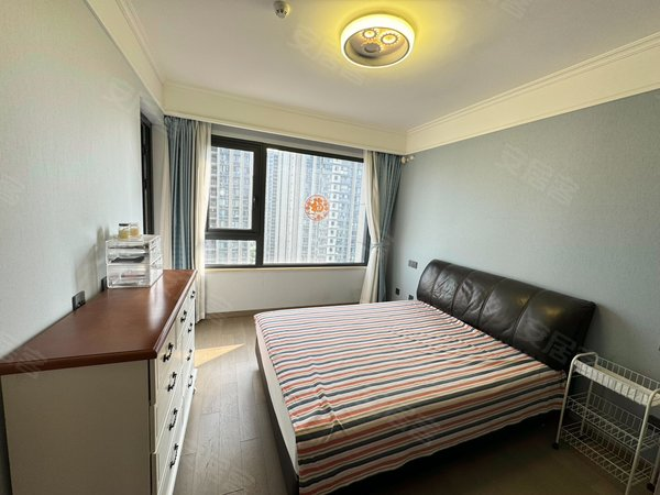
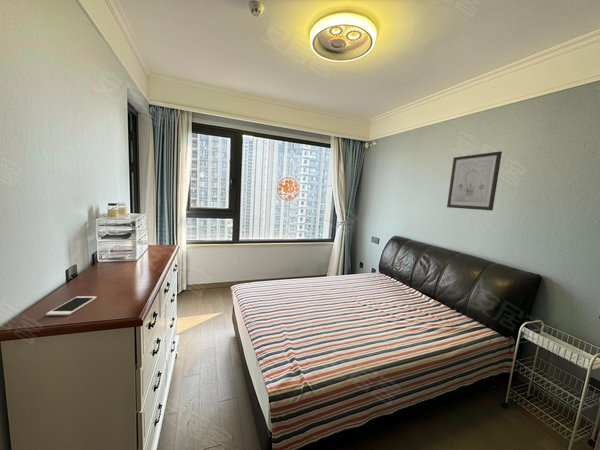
+ wall art (471, 182)
+ cell phone (73, 305)
